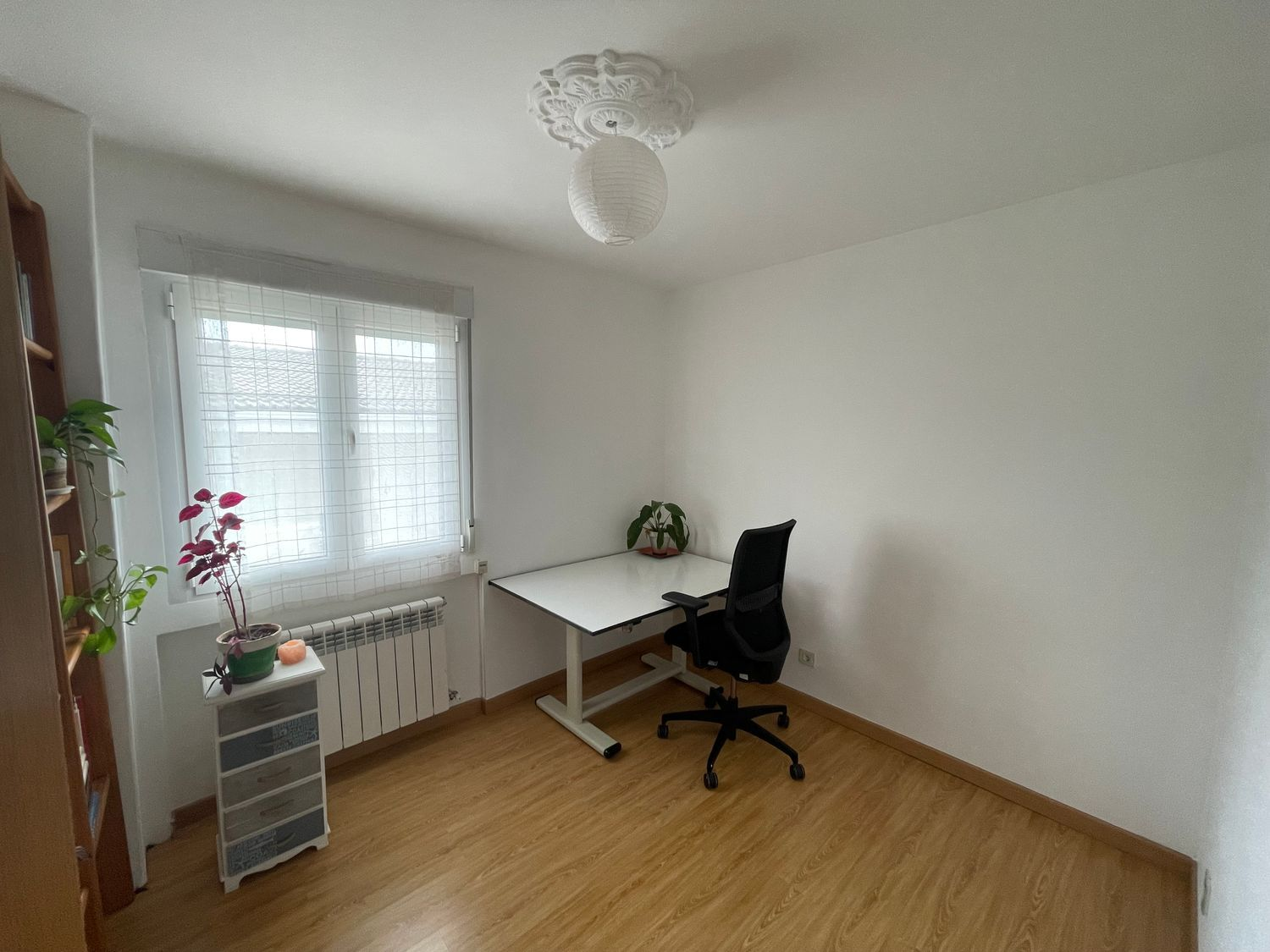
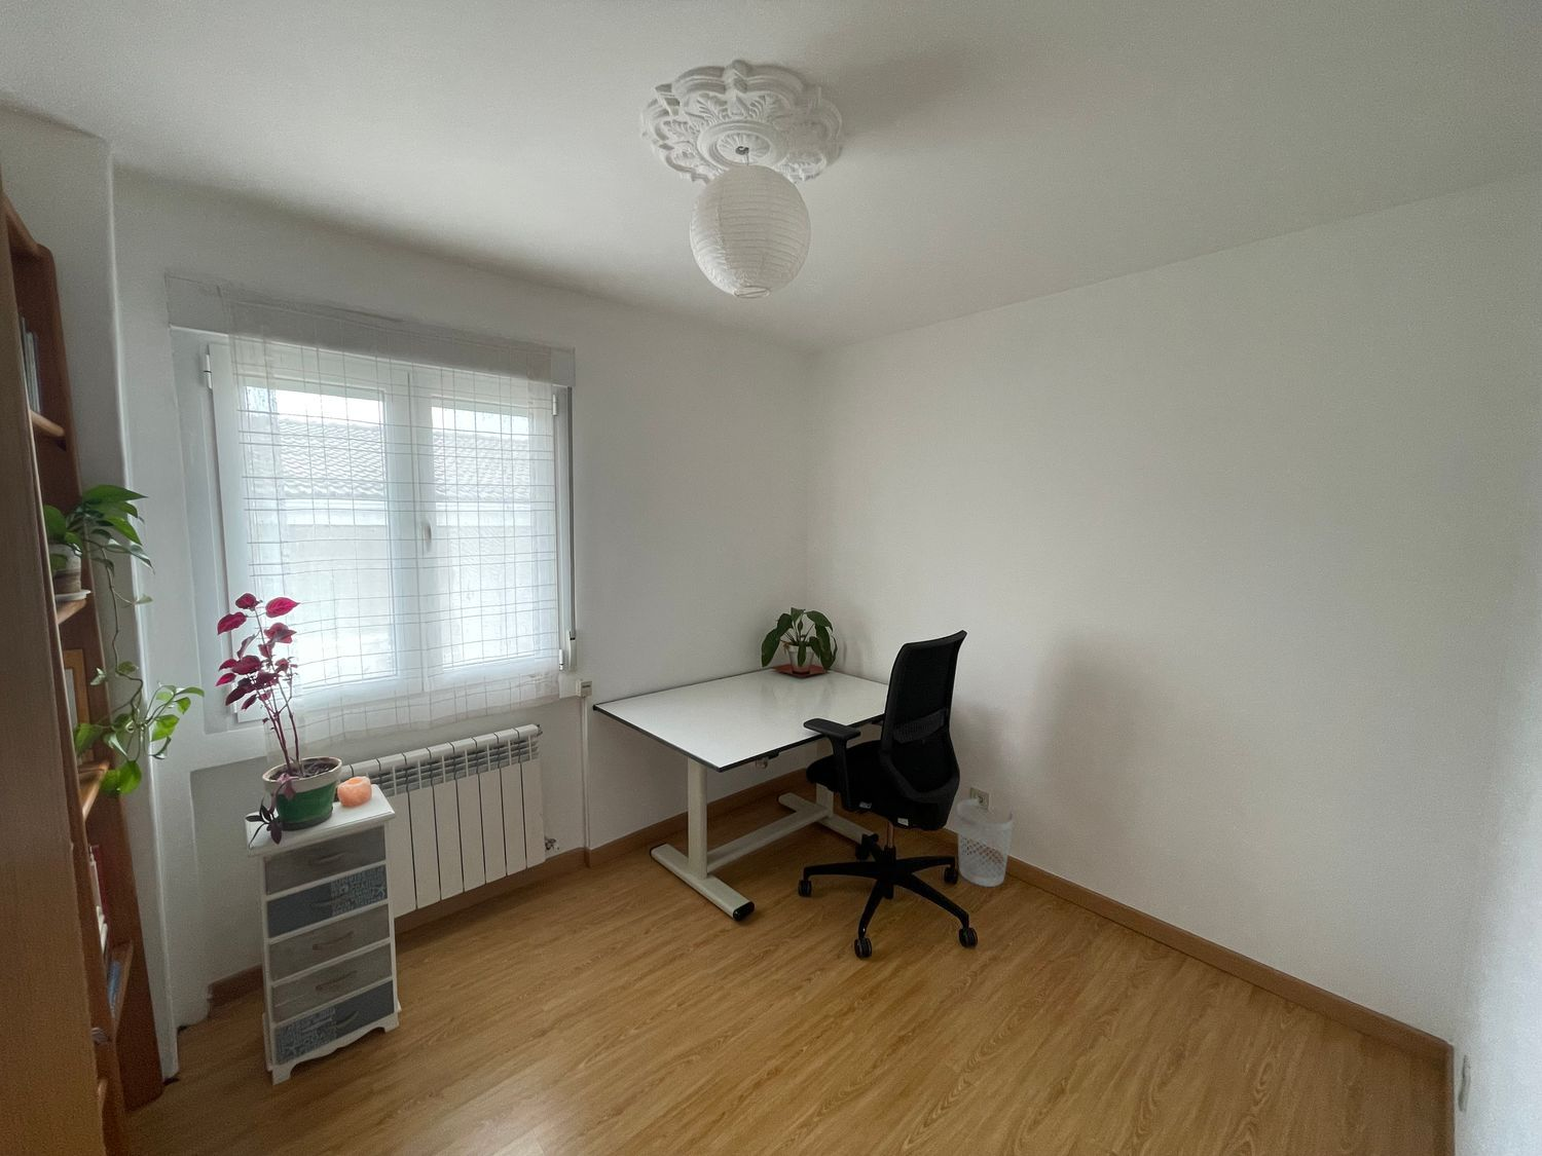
+ wastebasket (982, 843)
